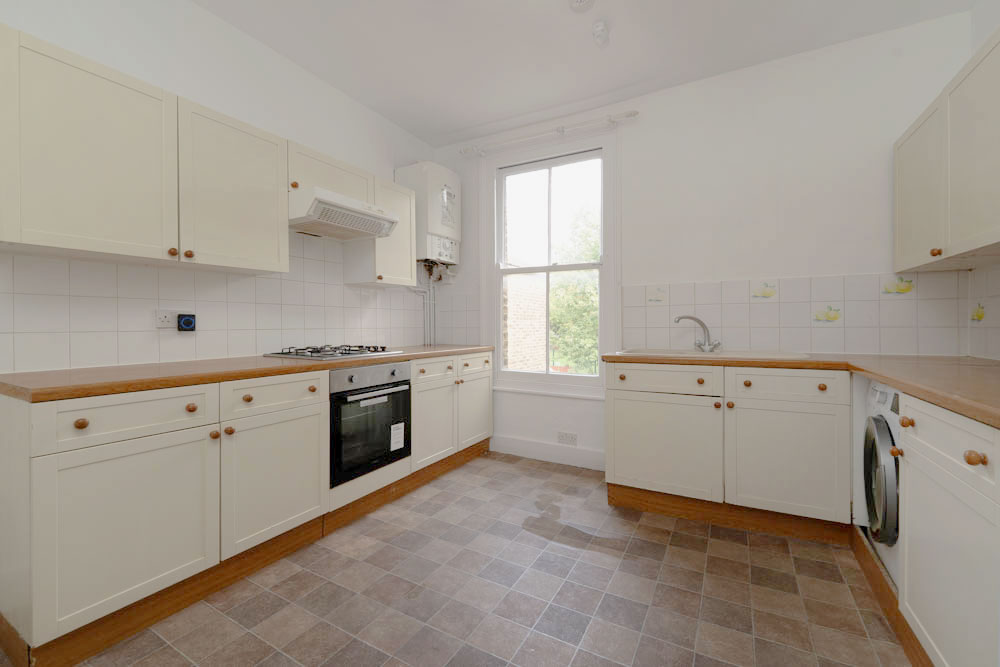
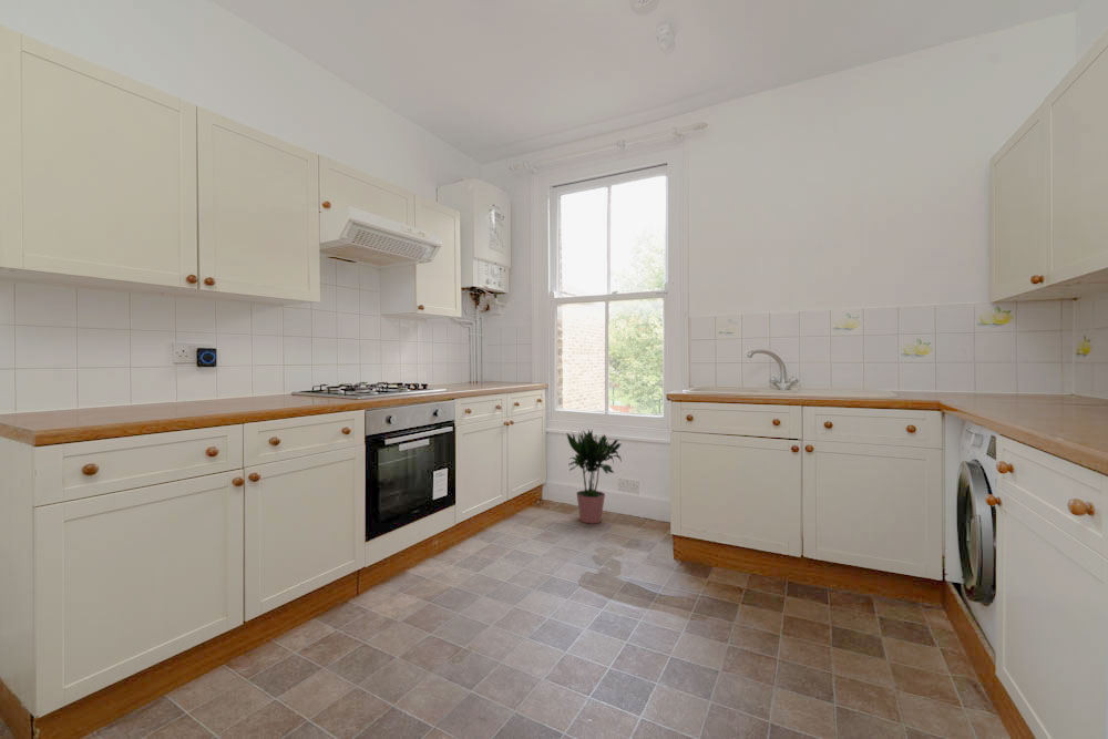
+ potted plant (597, 473)
